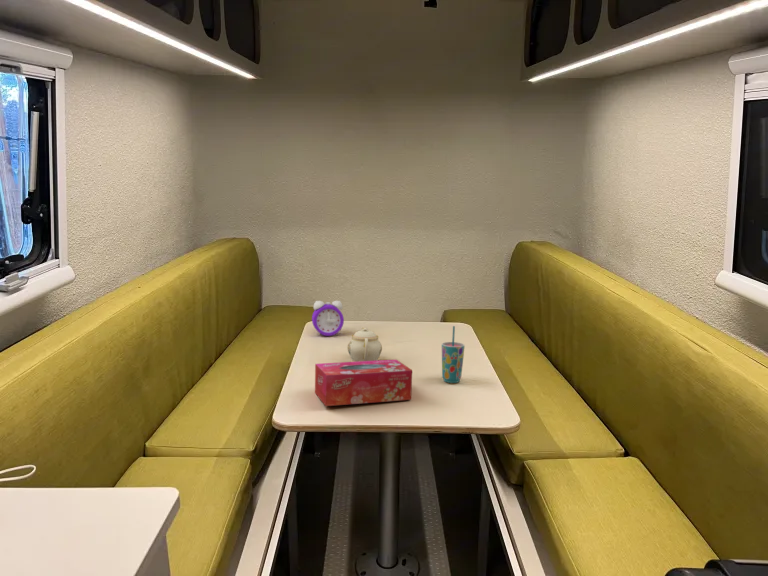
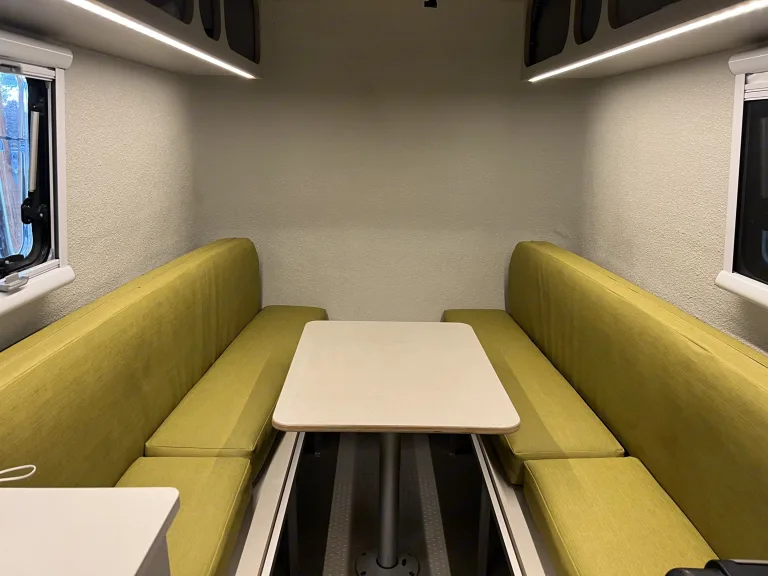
- tissue box (362, 381)
- teapot (364, 345)
- cup (452, 353)
- alarm clock (327, 317)
